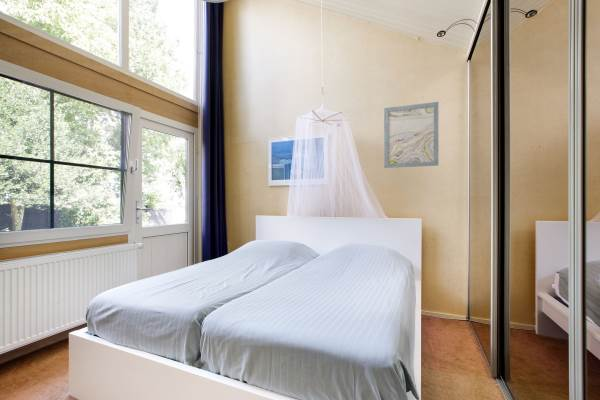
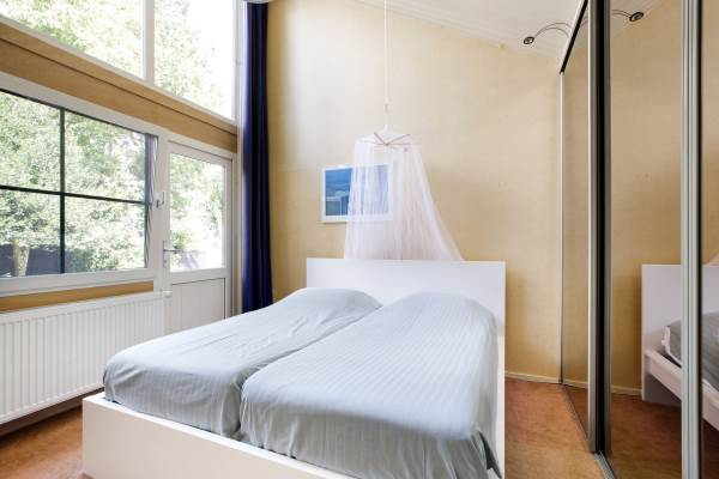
- wall art (410, 136)
